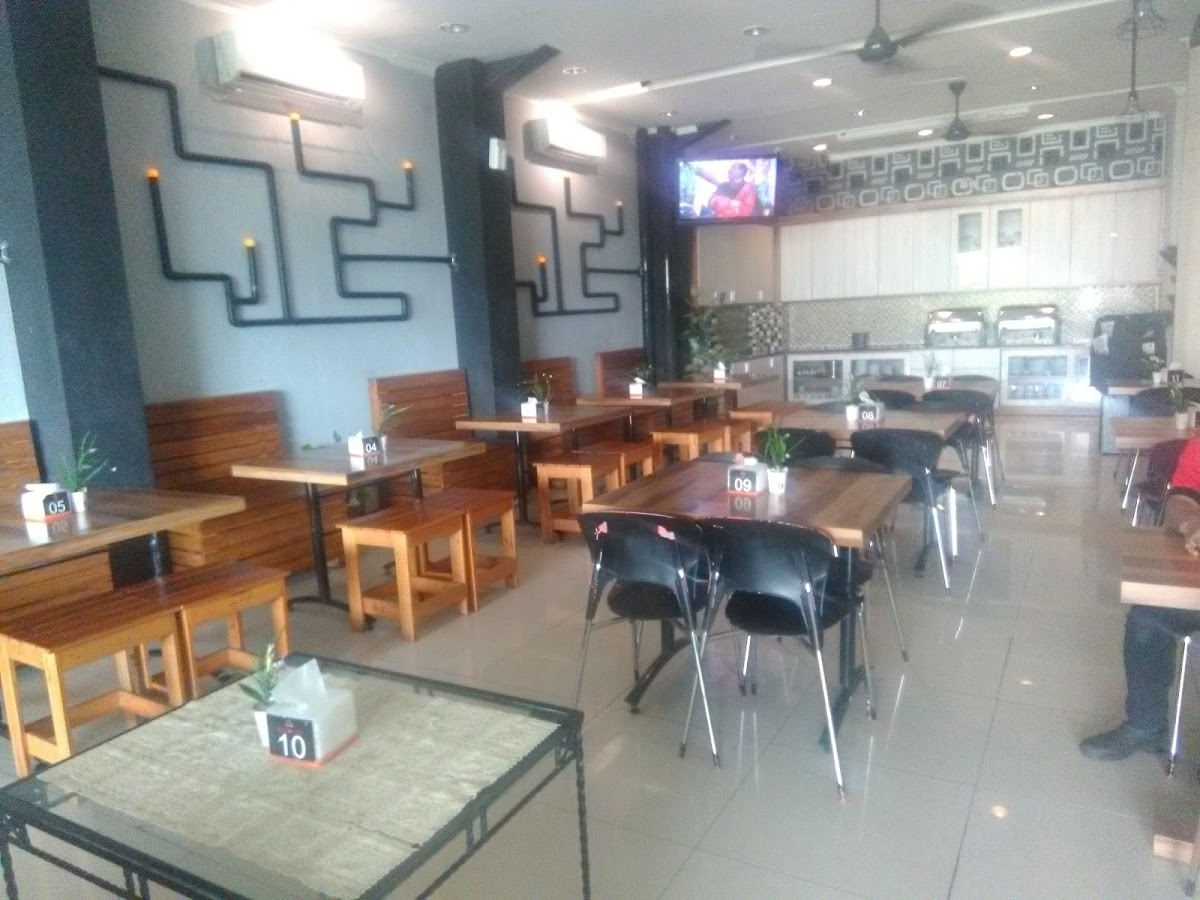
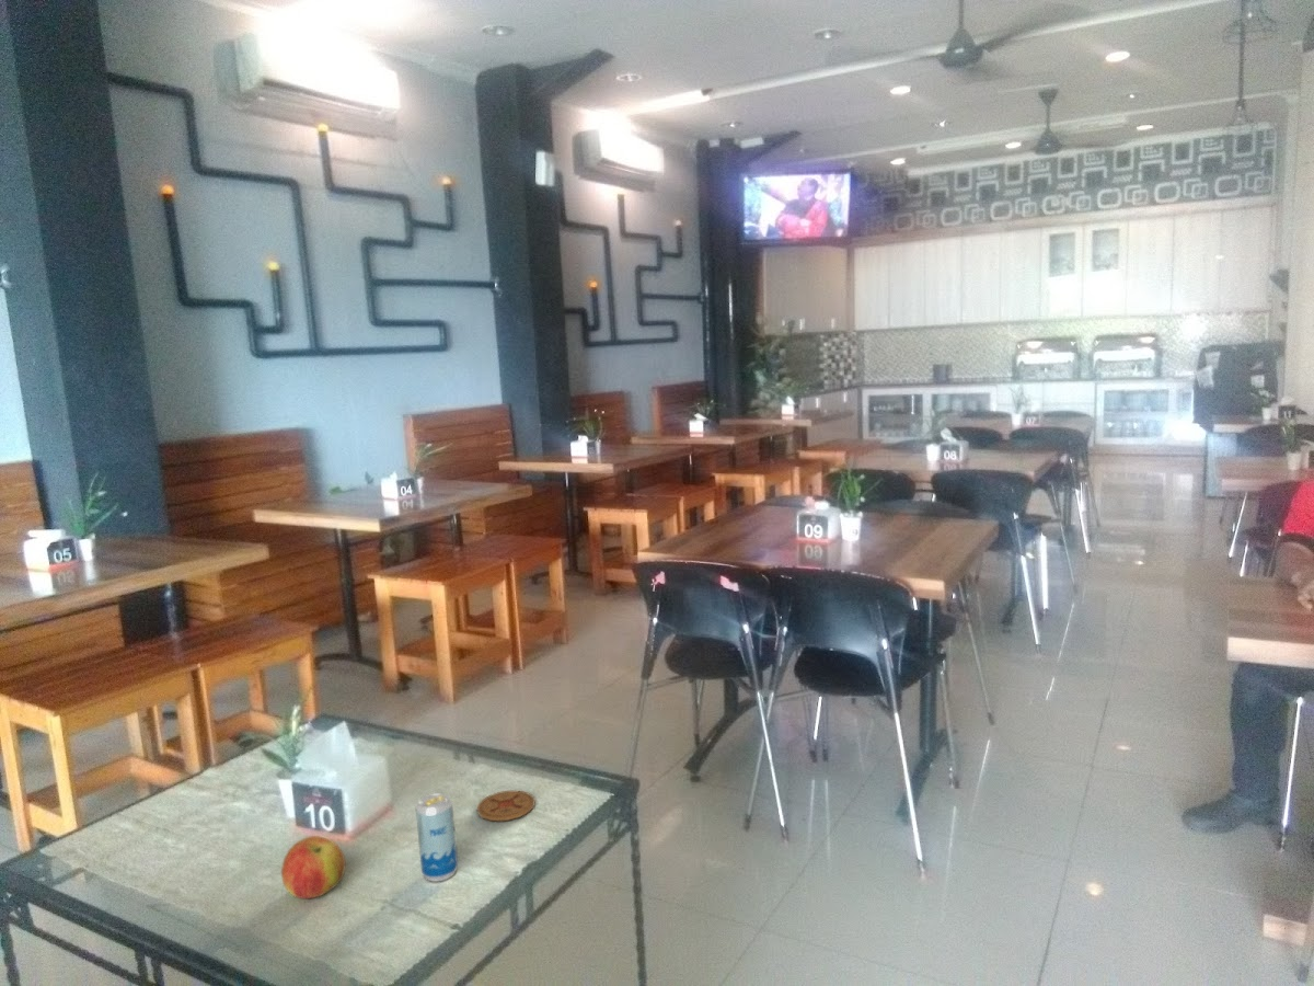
+ coaster (506, 805)
+ beverage can (436, 836)
+ apple (312, 864)
